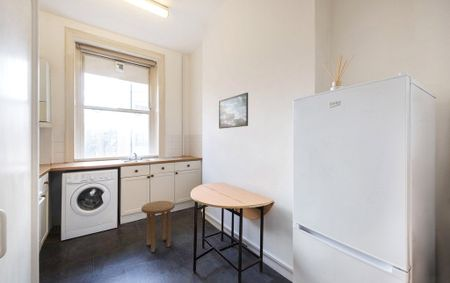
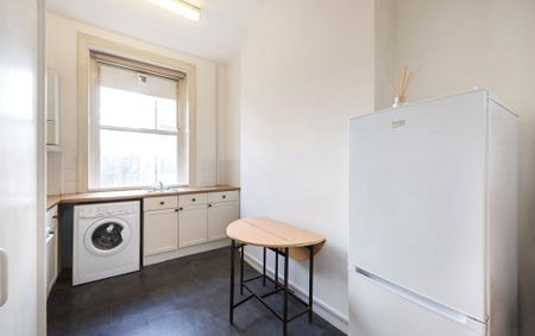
- side table (161, 225)
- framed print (232, 112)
